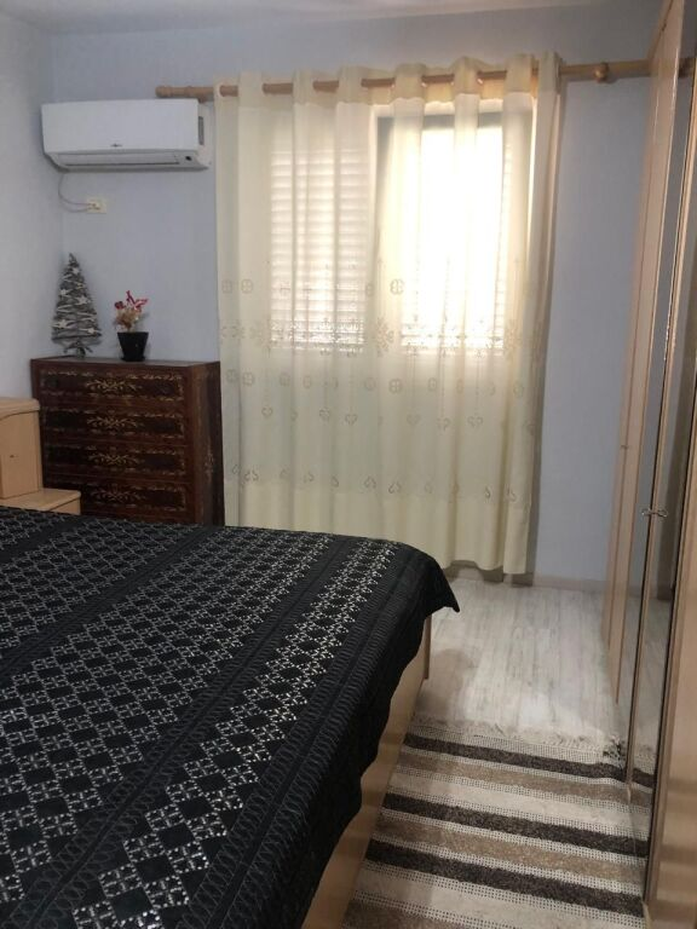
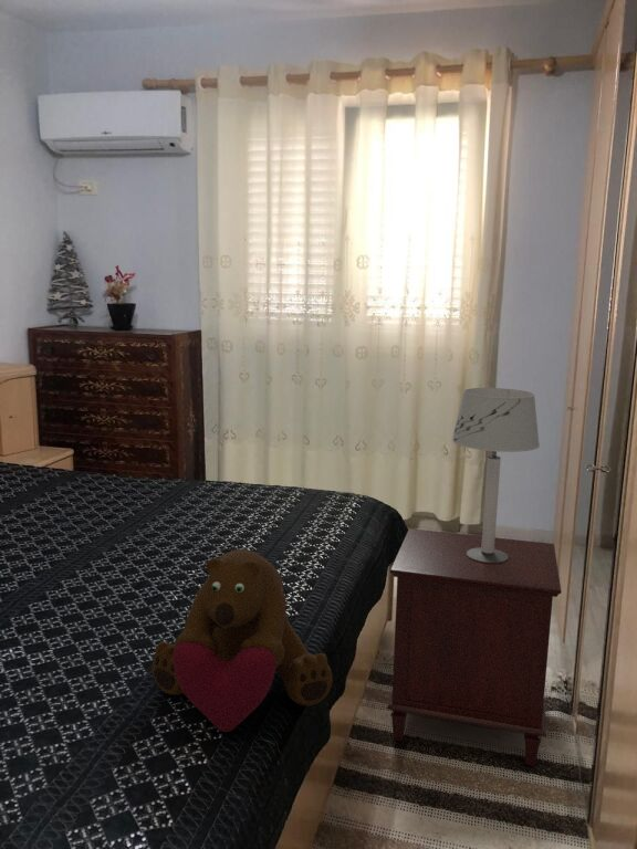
+ bear (240, 625)
+ table lamp (492, 474)
+ nightstand (471, 639)
